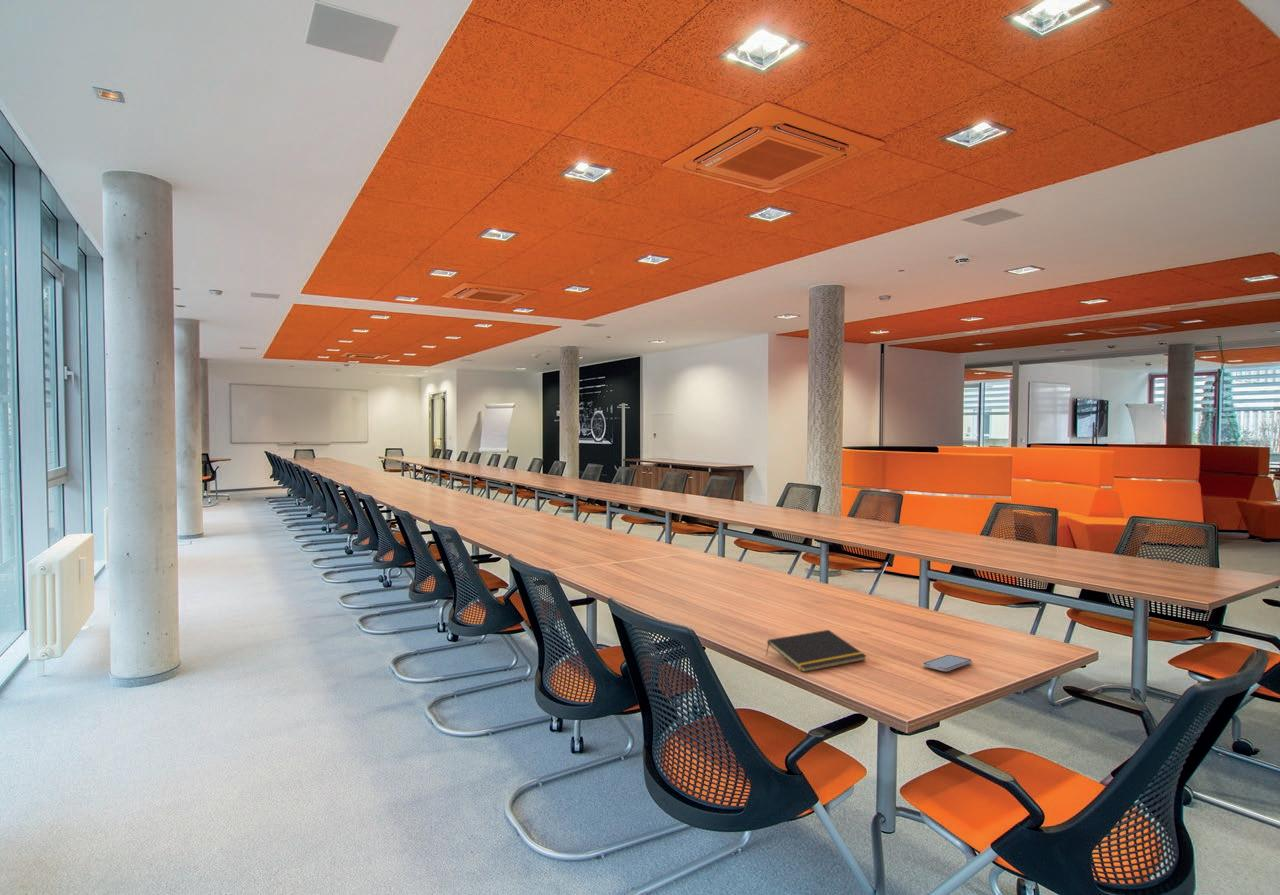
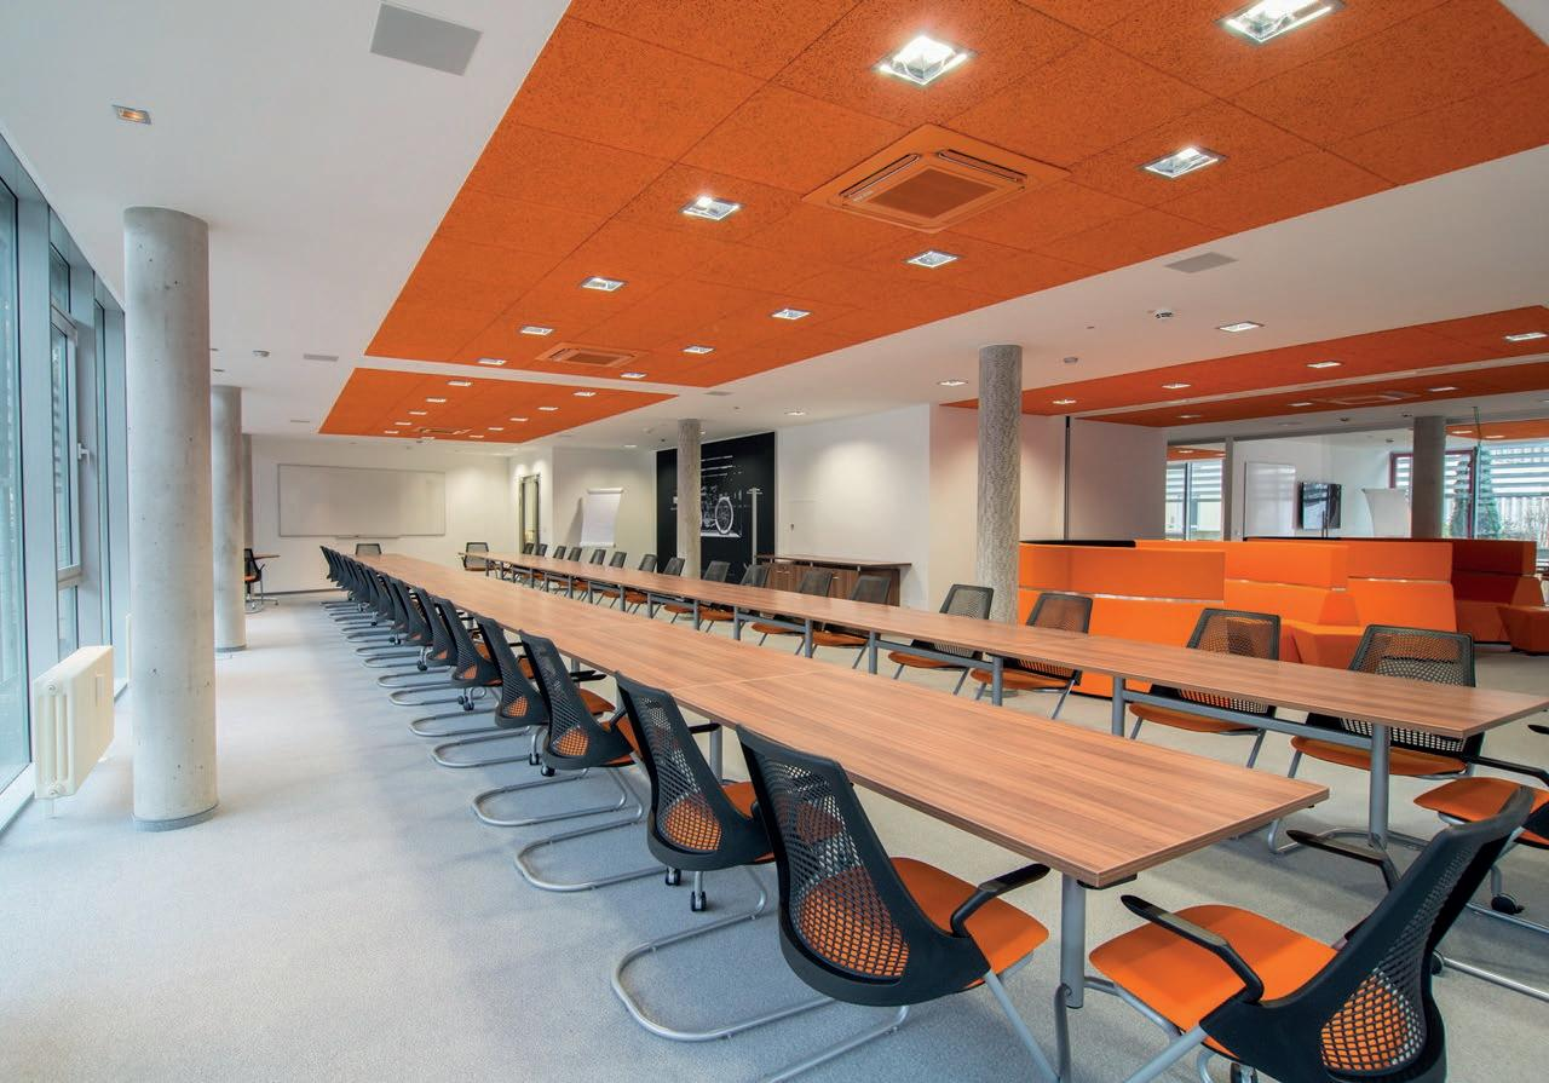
- smartphone (947, 662)
- notepad (816, 649)
